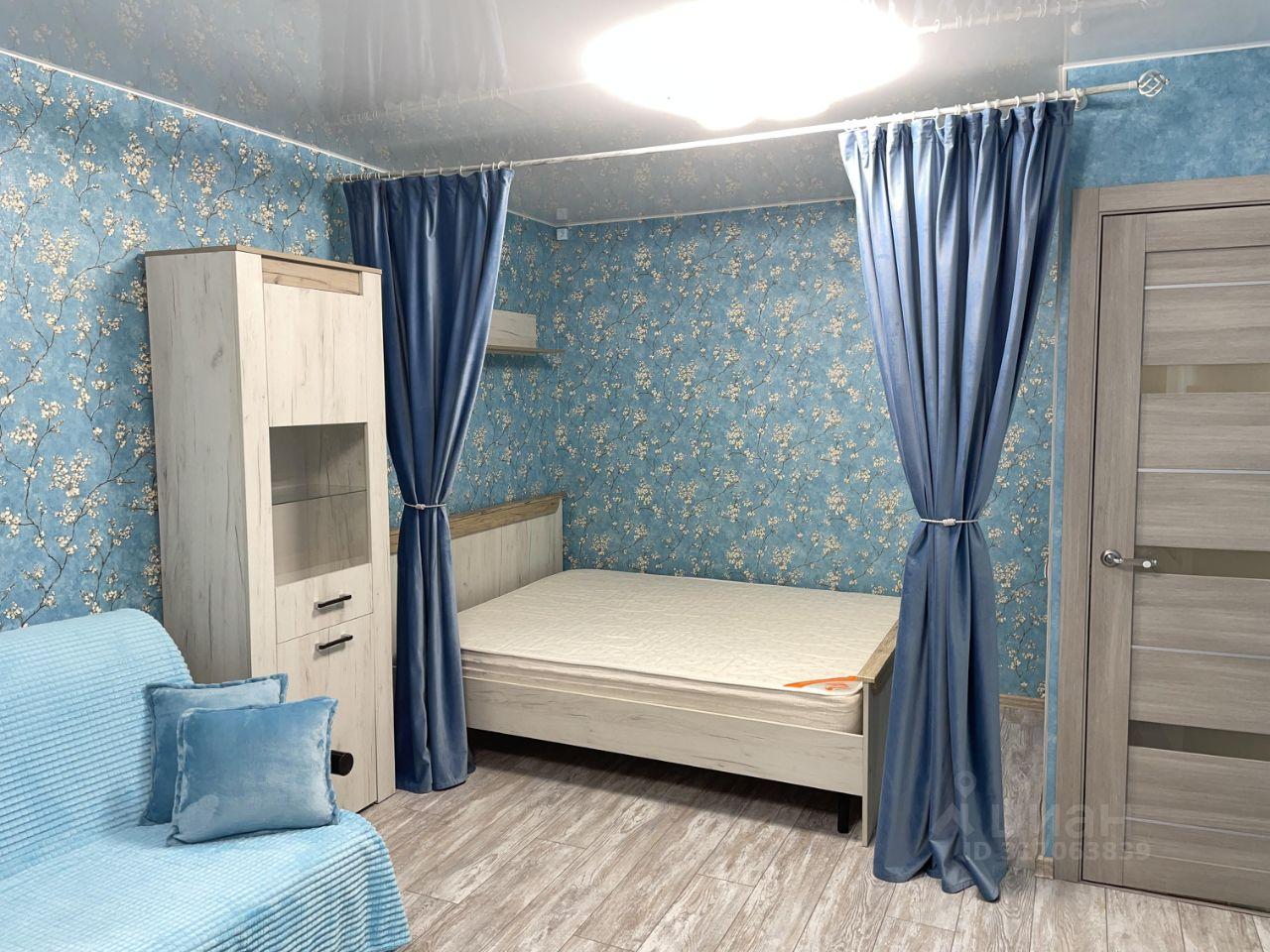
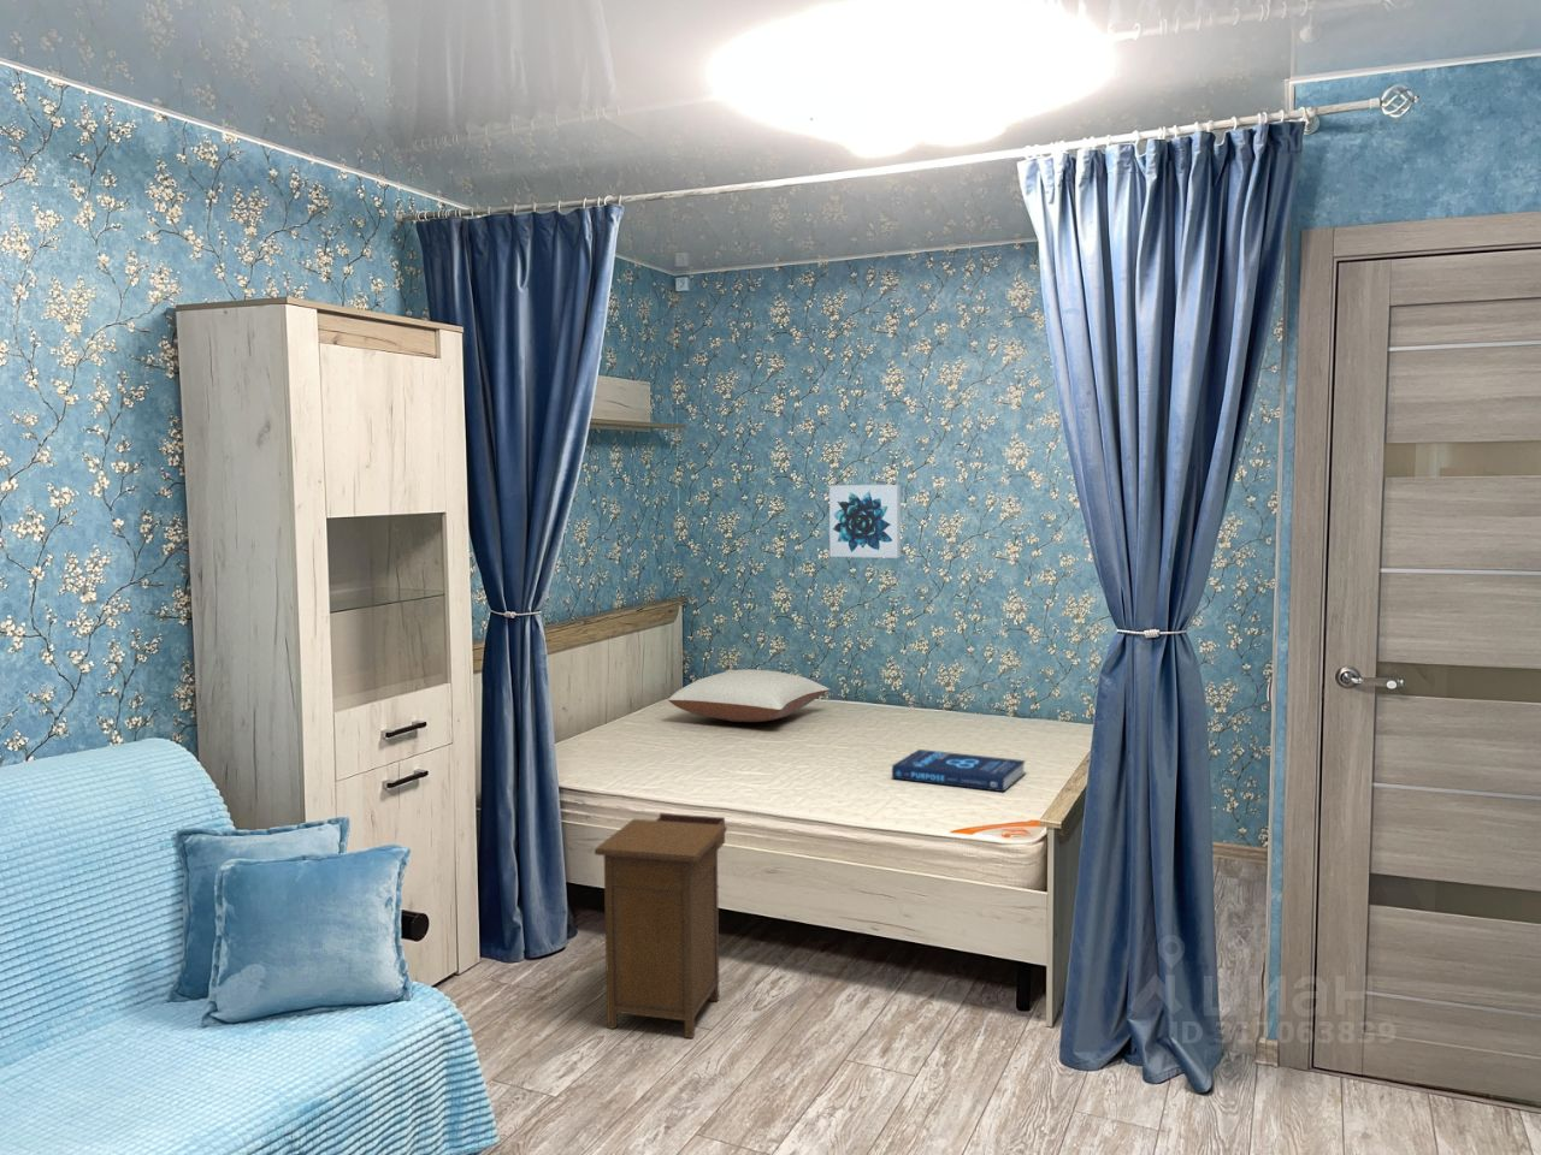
+ book (959, 769)
+ nightstand (672, 916)
+ wall art (864, 520)
+ pillow (750, 695)
